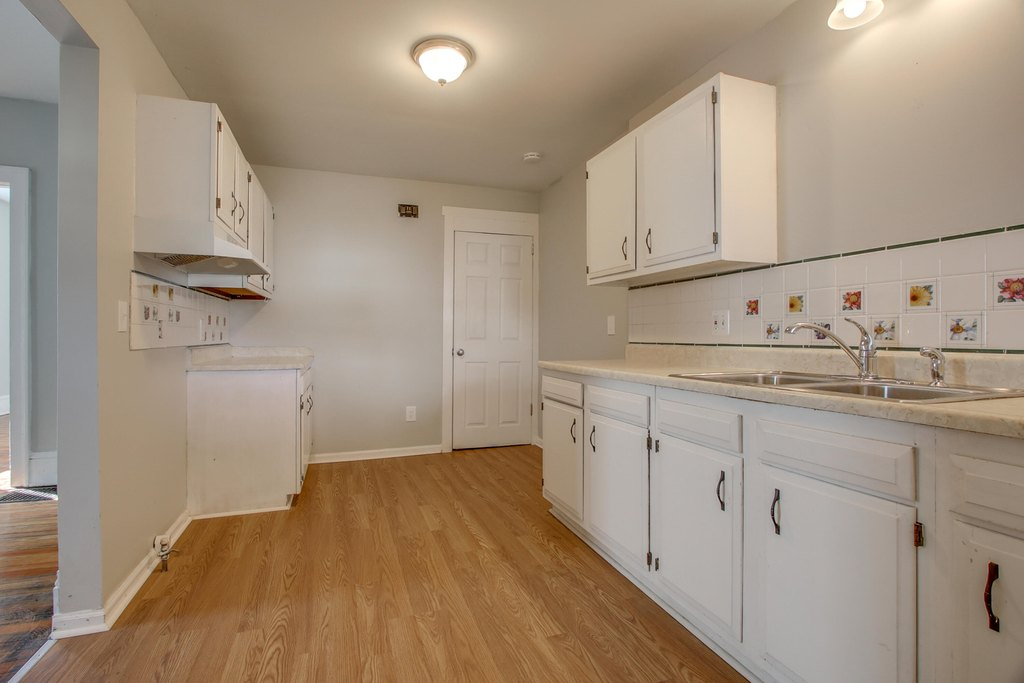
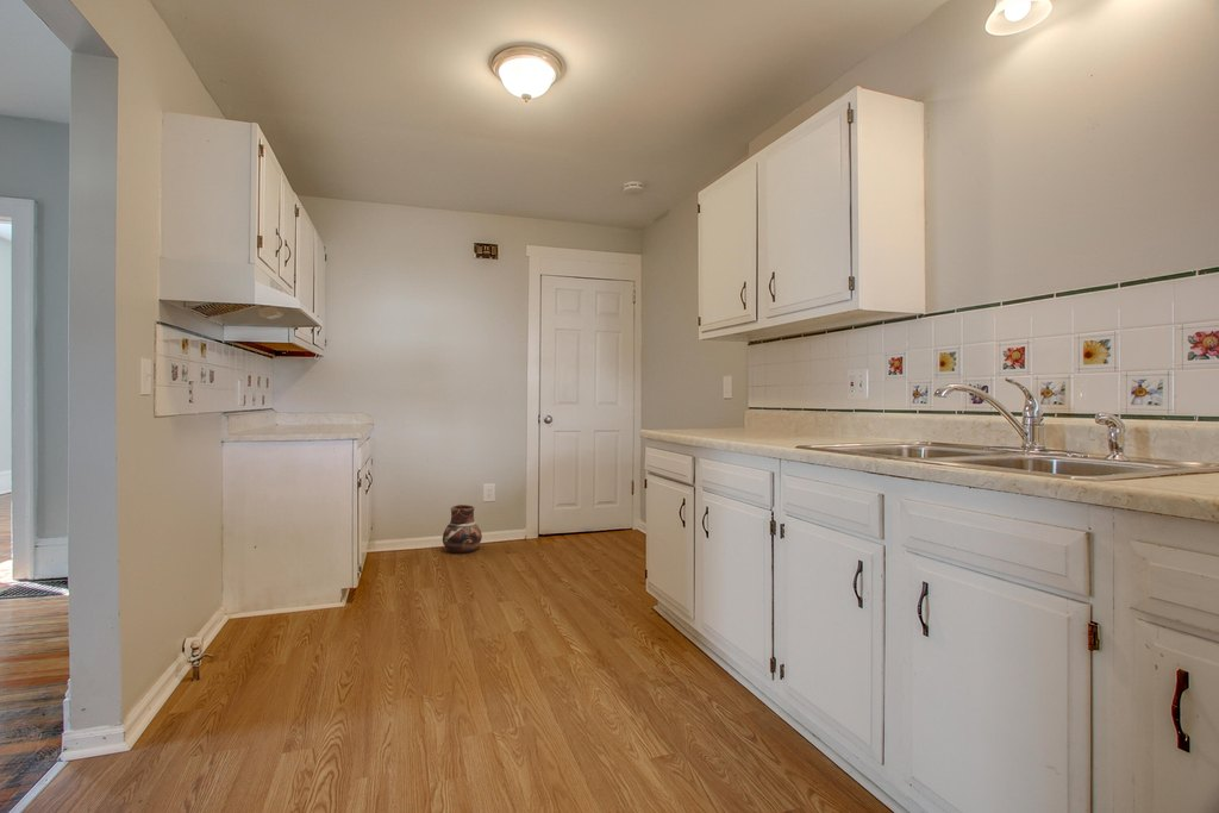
+ ceramic pot (462, 529)
